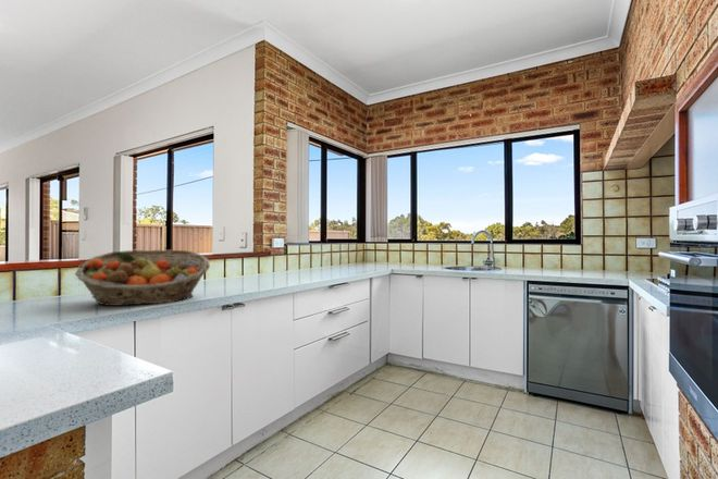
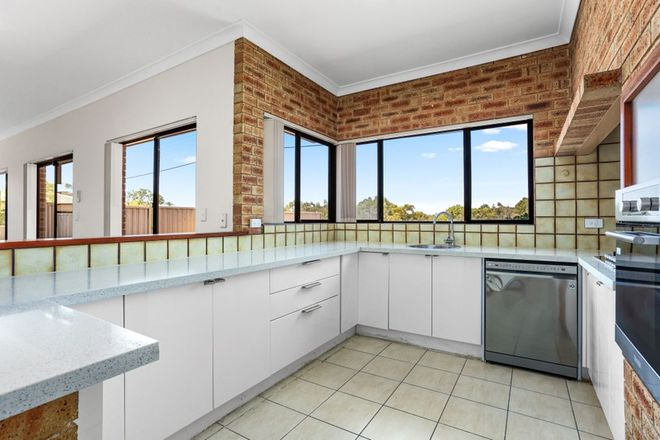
- fruit basket (147, 274)
